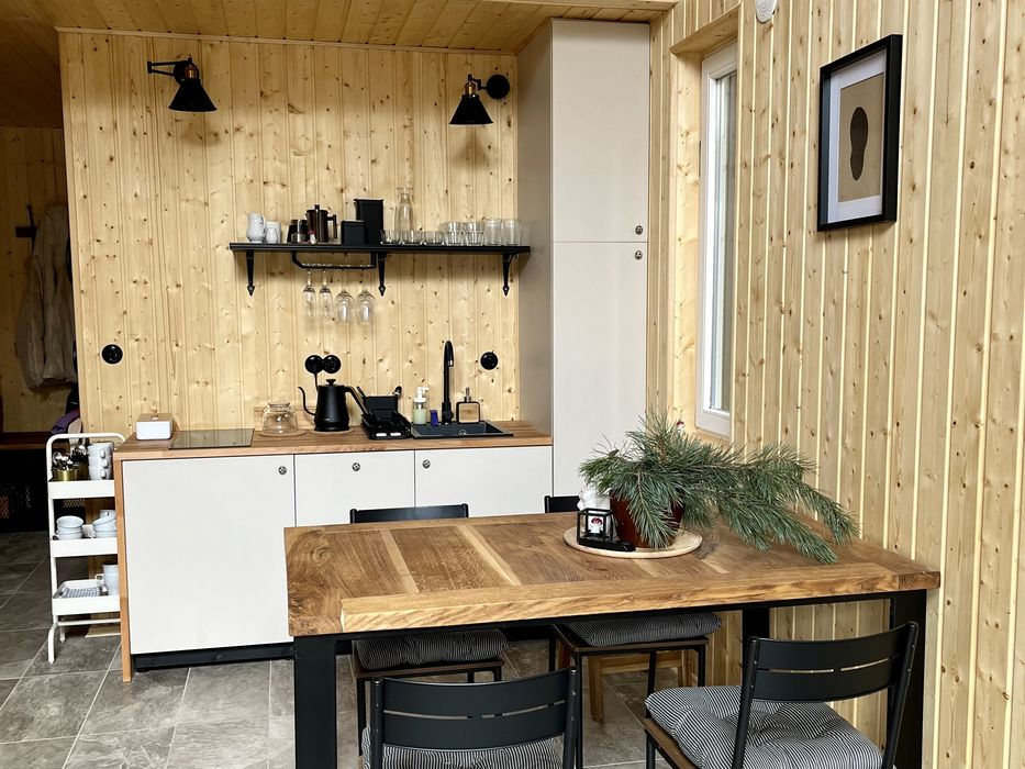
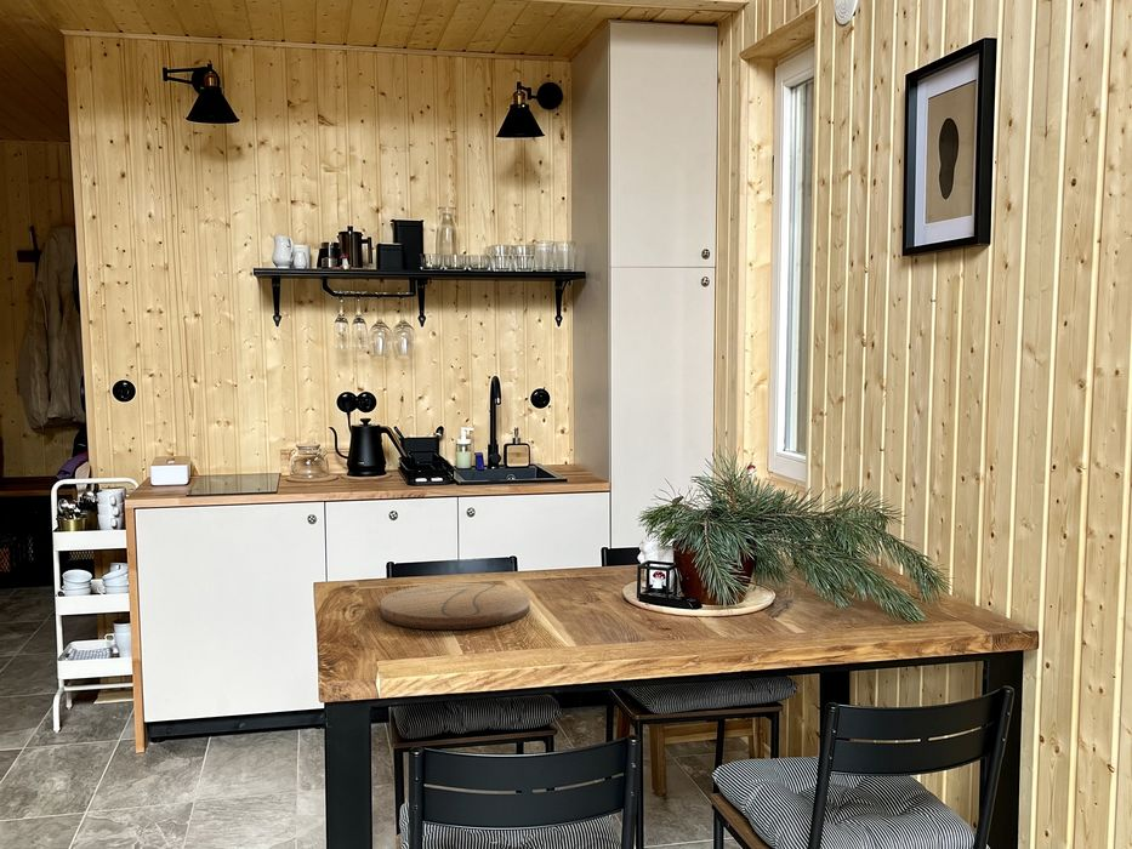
+ cutting board (455, 604)
